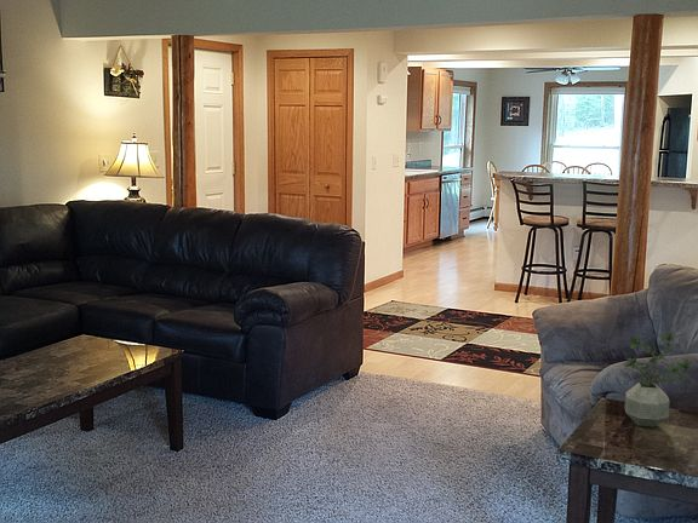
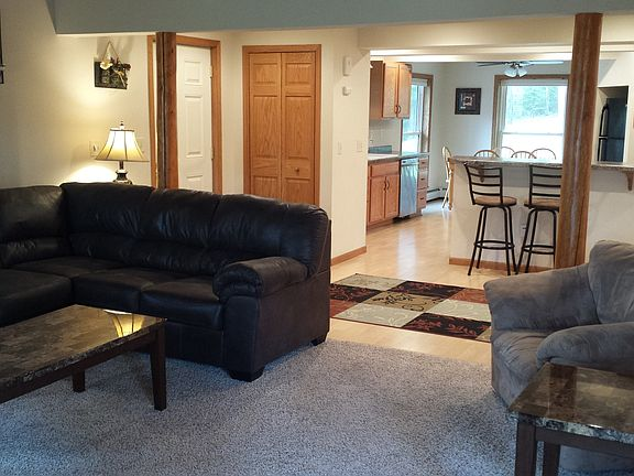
- potted plant (656, 378)
